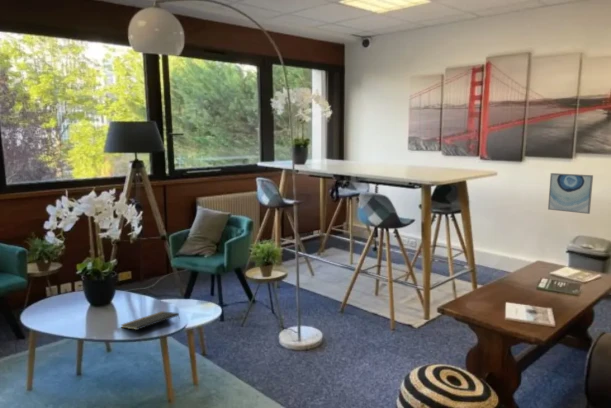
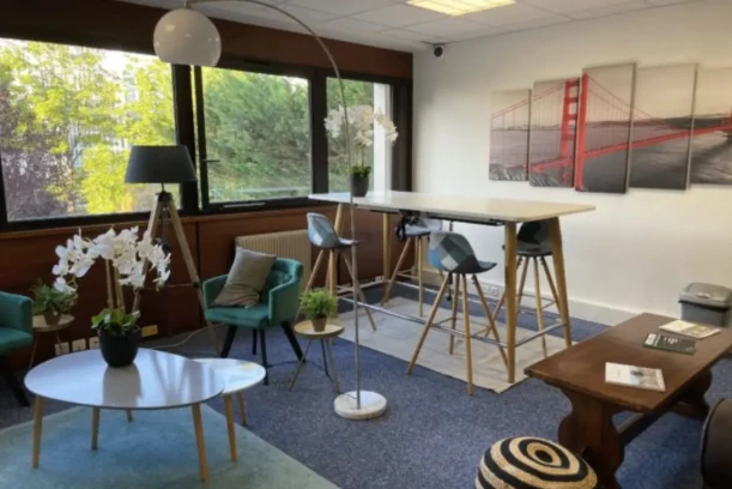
- notepad (150, 320)
- wall art (569, 192)
